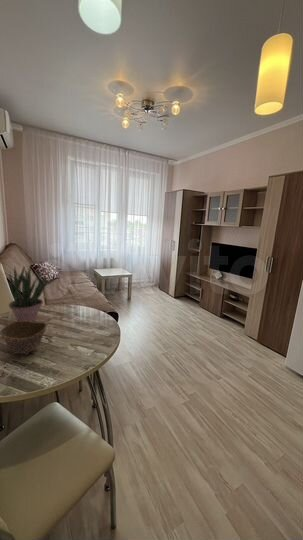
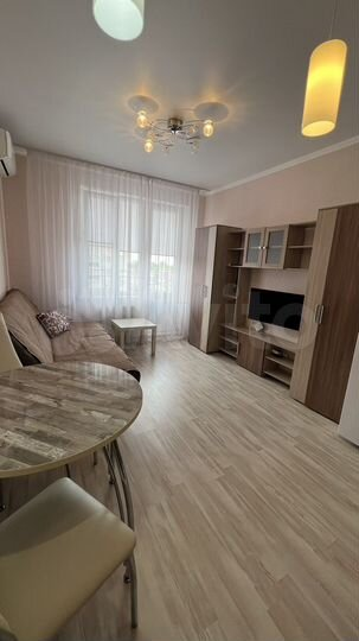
- potted plant (29, 293)
- bowl (24, 340)
